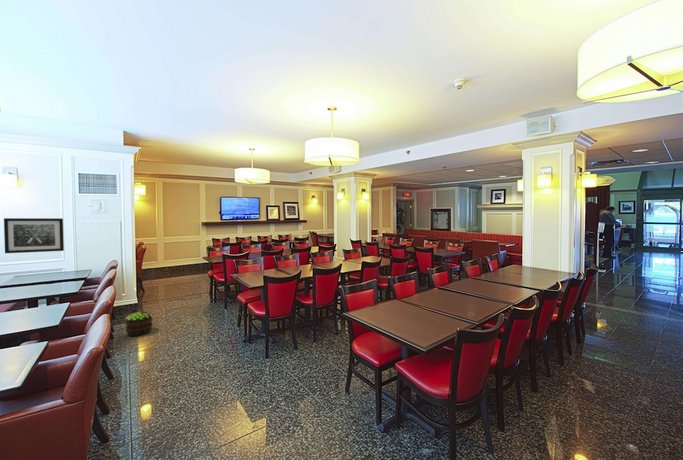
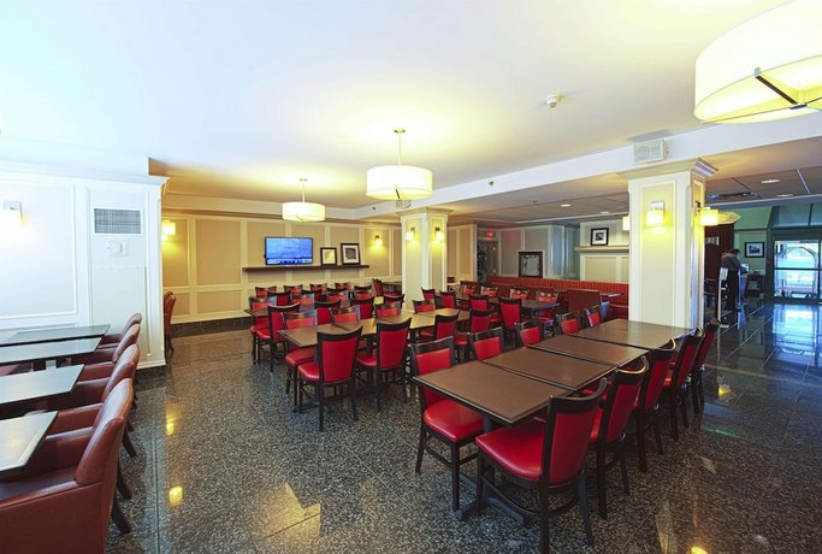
- wall art (35, 235)
- potted plant (139, 322)
